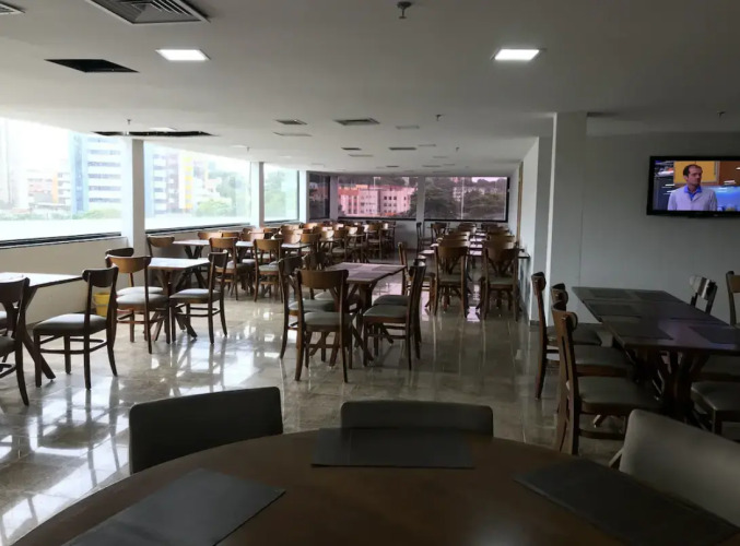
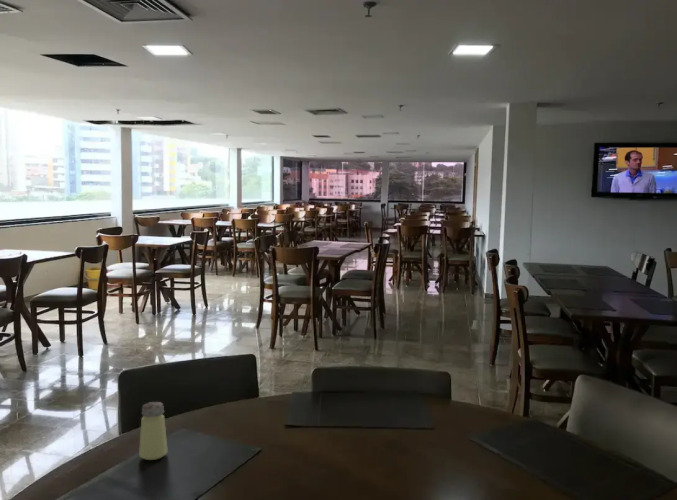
+ saltshaker (153, 429)
